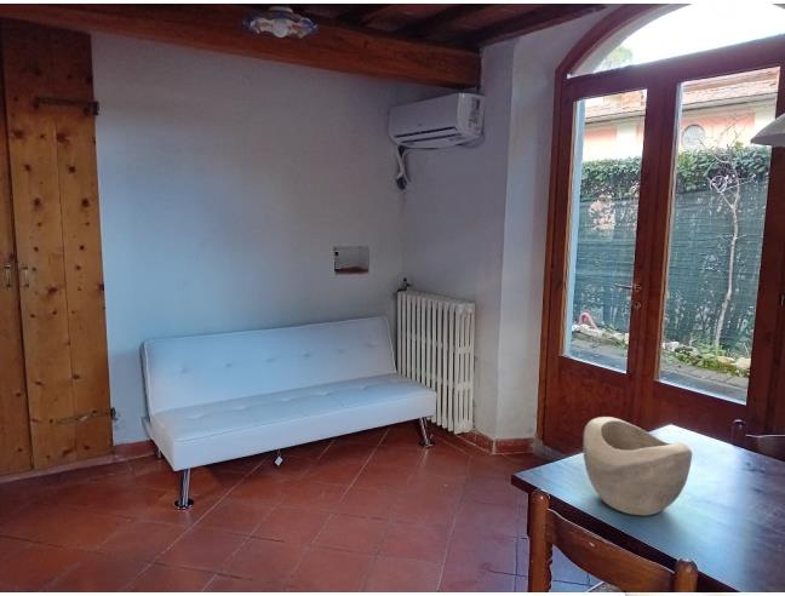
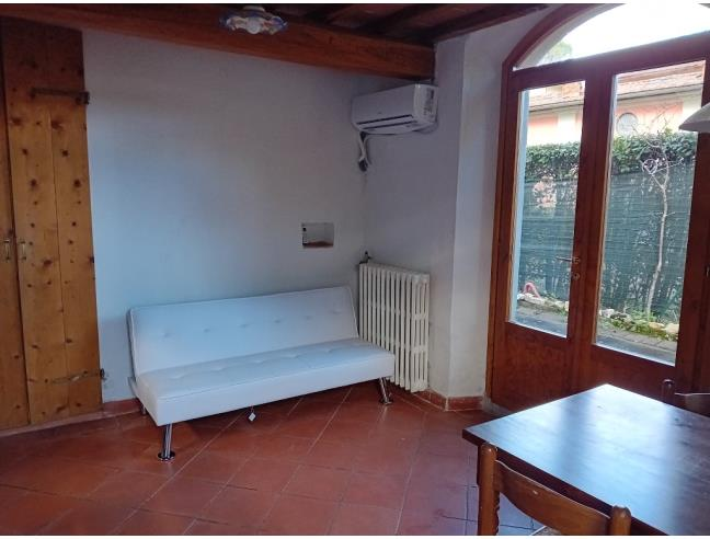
- decorative bowl (634, 466)
